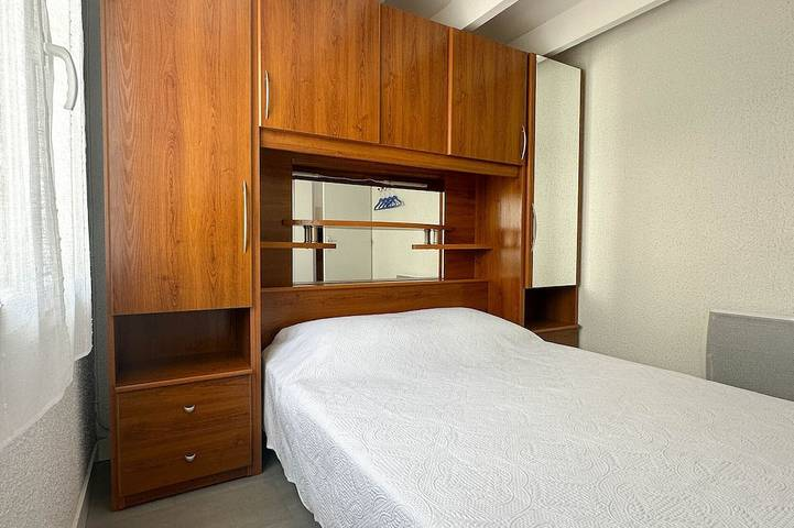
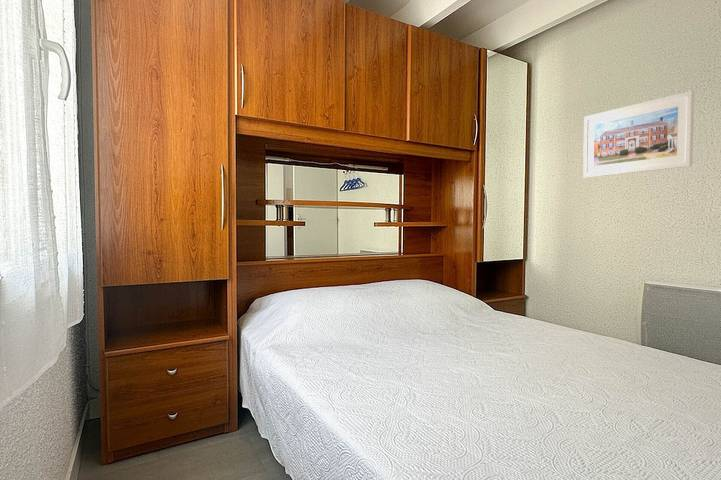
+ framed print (632, 138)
